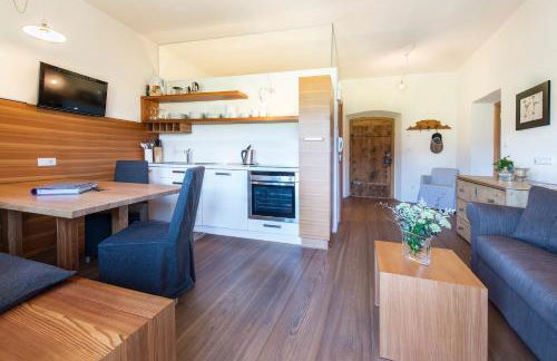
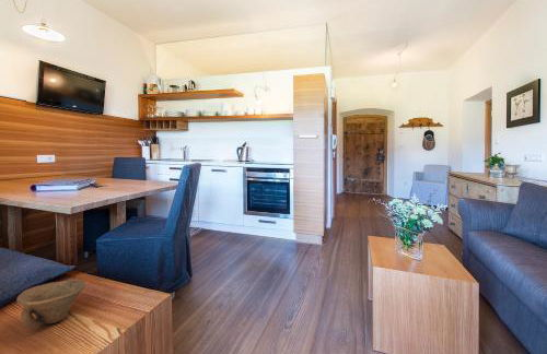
+ bowl (53, 305)
